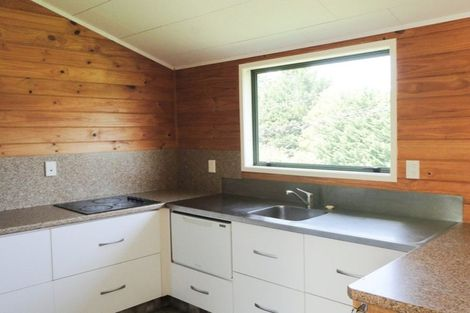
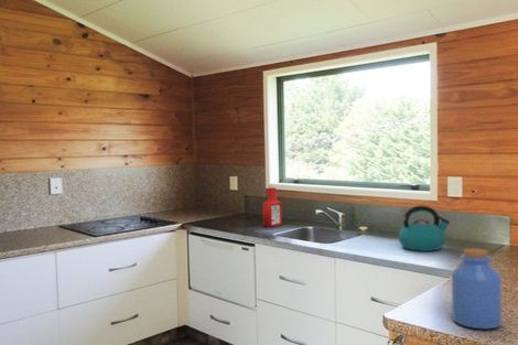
+ kettle (424, 226)
+ jar (476, 285)
+ soap bottle (272, 205)
